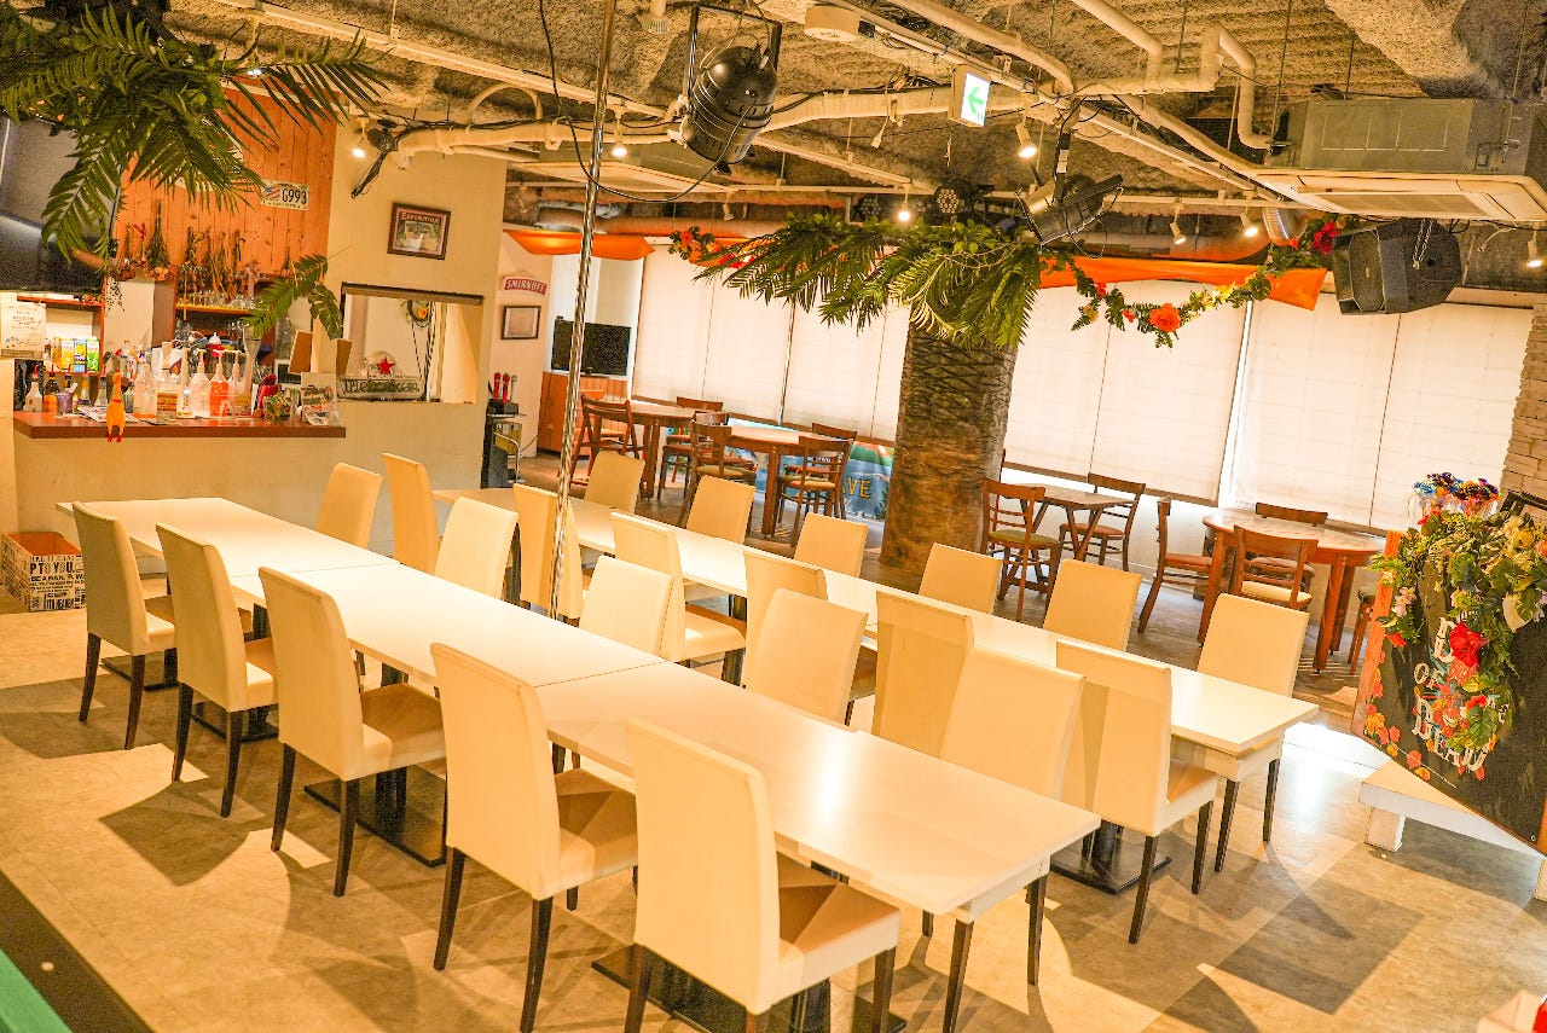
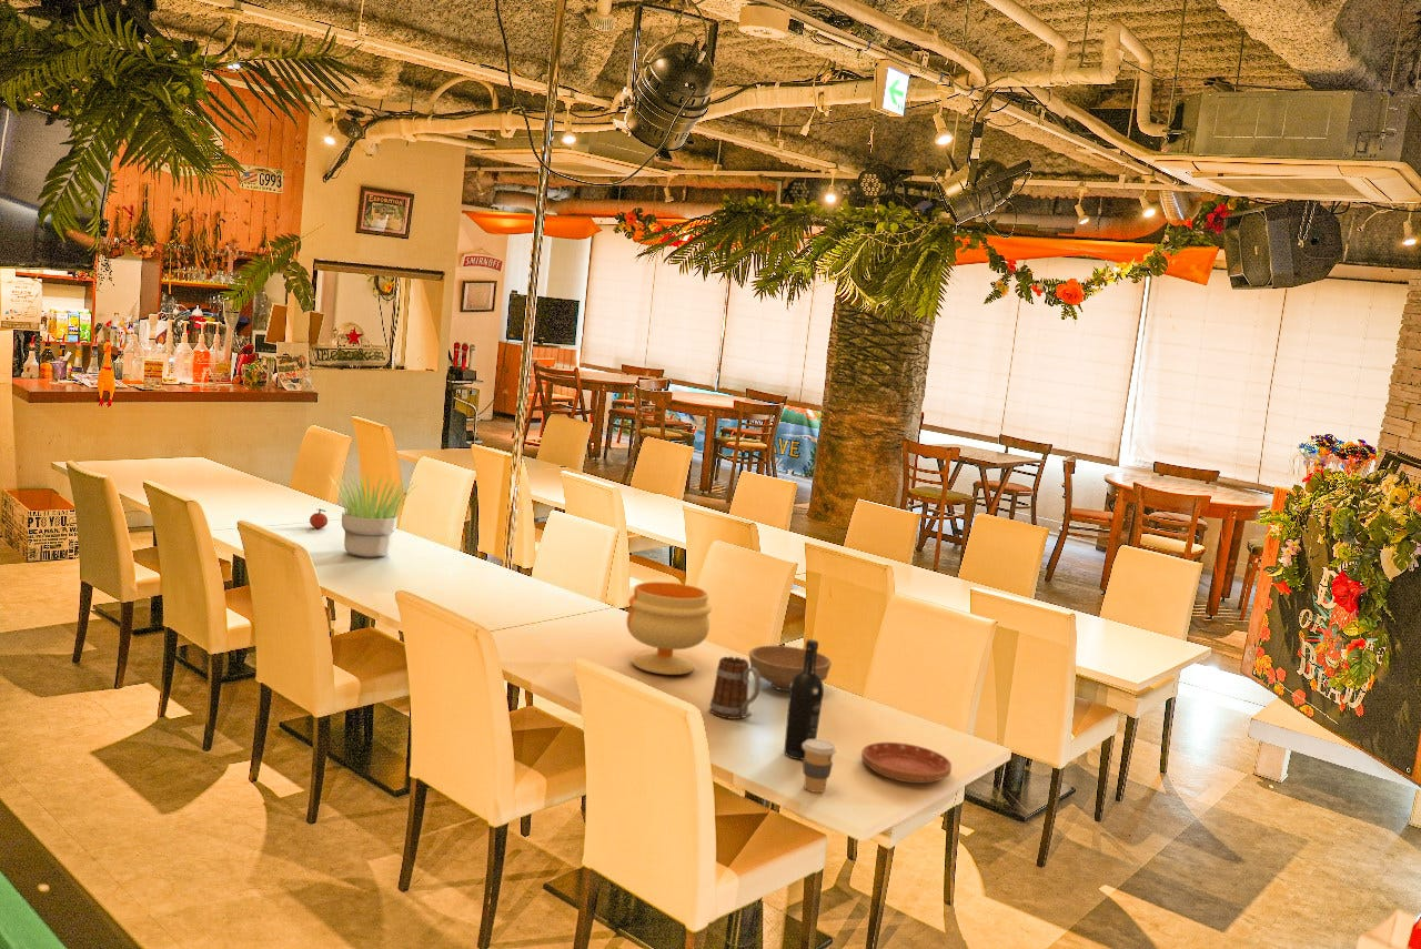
+ coffee cup (816, 766)
+ saucer (906, 764)
+ bowl (788, 672)
+ potted plant (371, 516)
+ footed bowl (667, 628)
+ mug (737, 689)
+ wine bottle (805, 698)
+ apple (319, 517)
